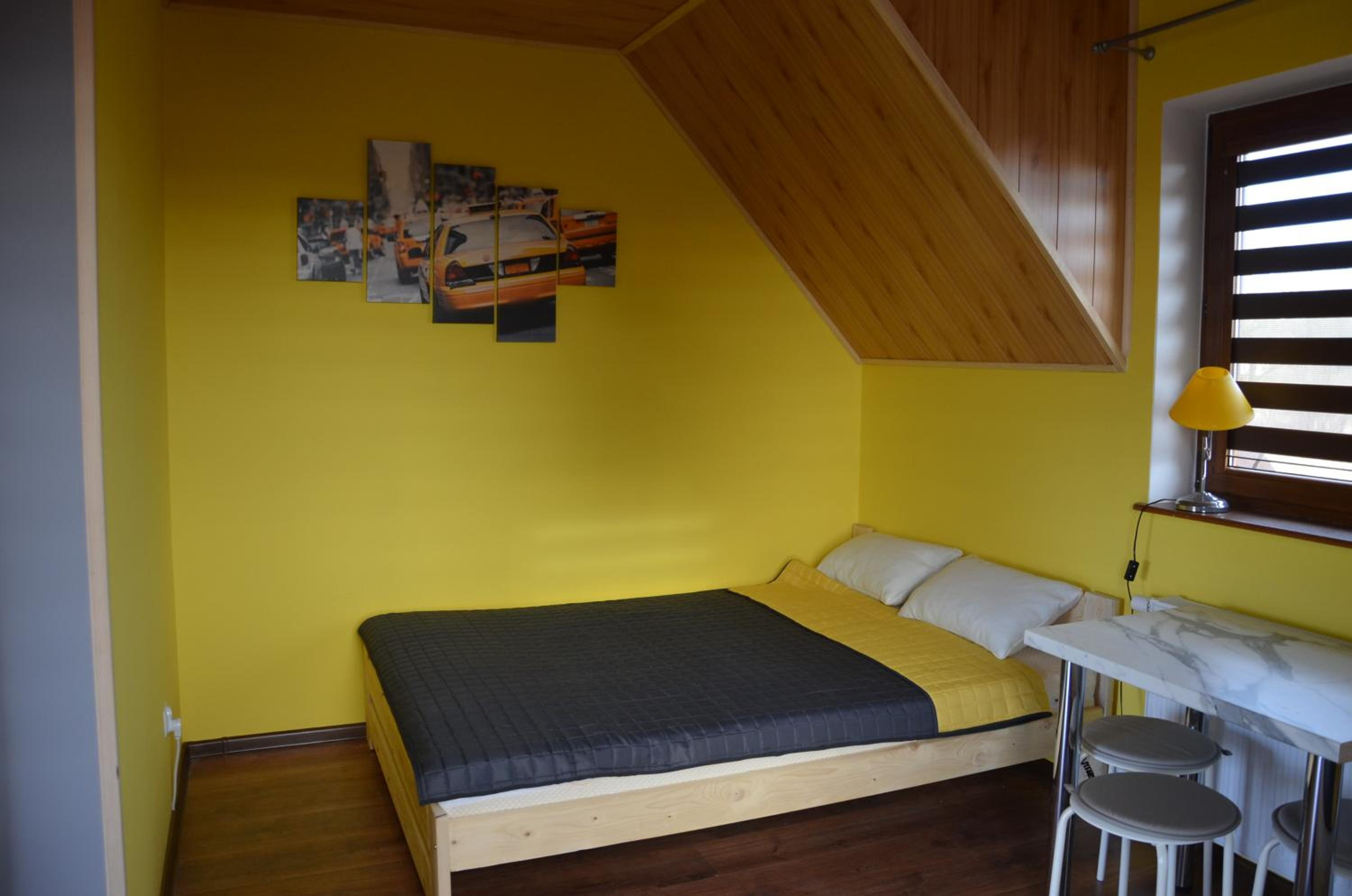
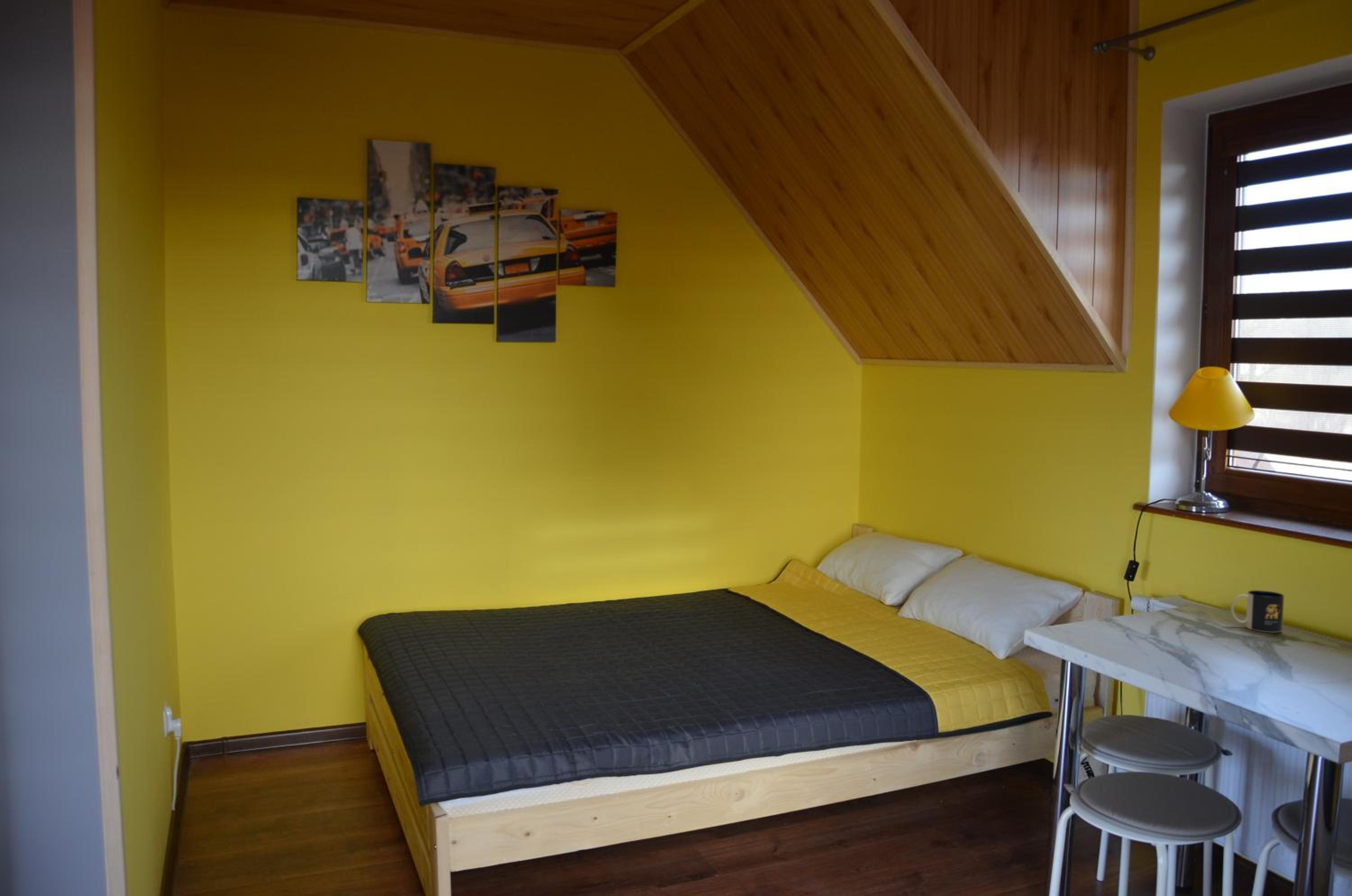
+ mug (1256, 610)
